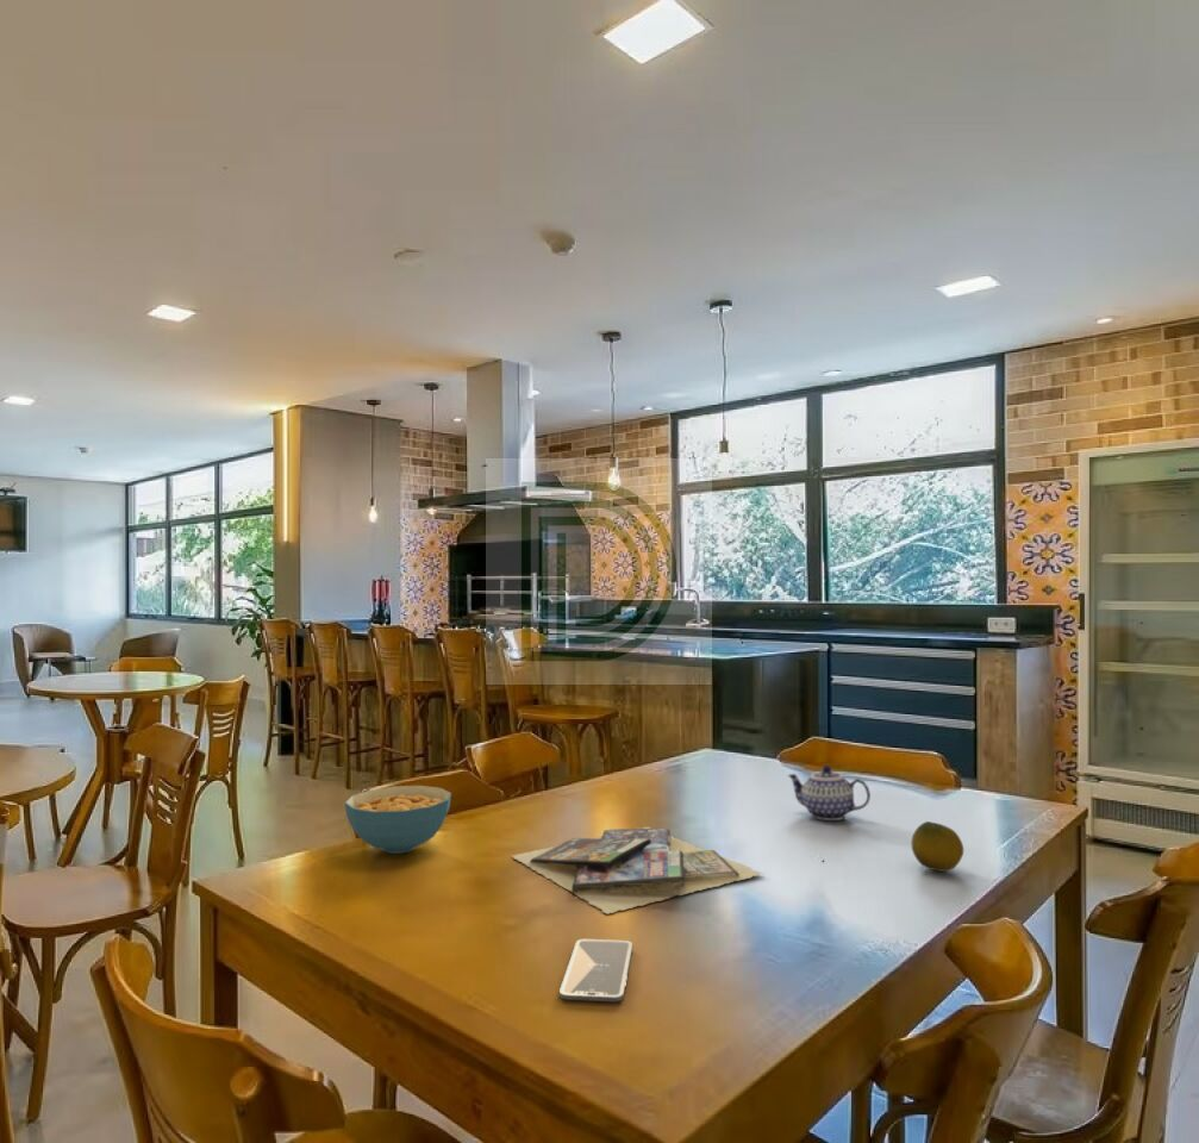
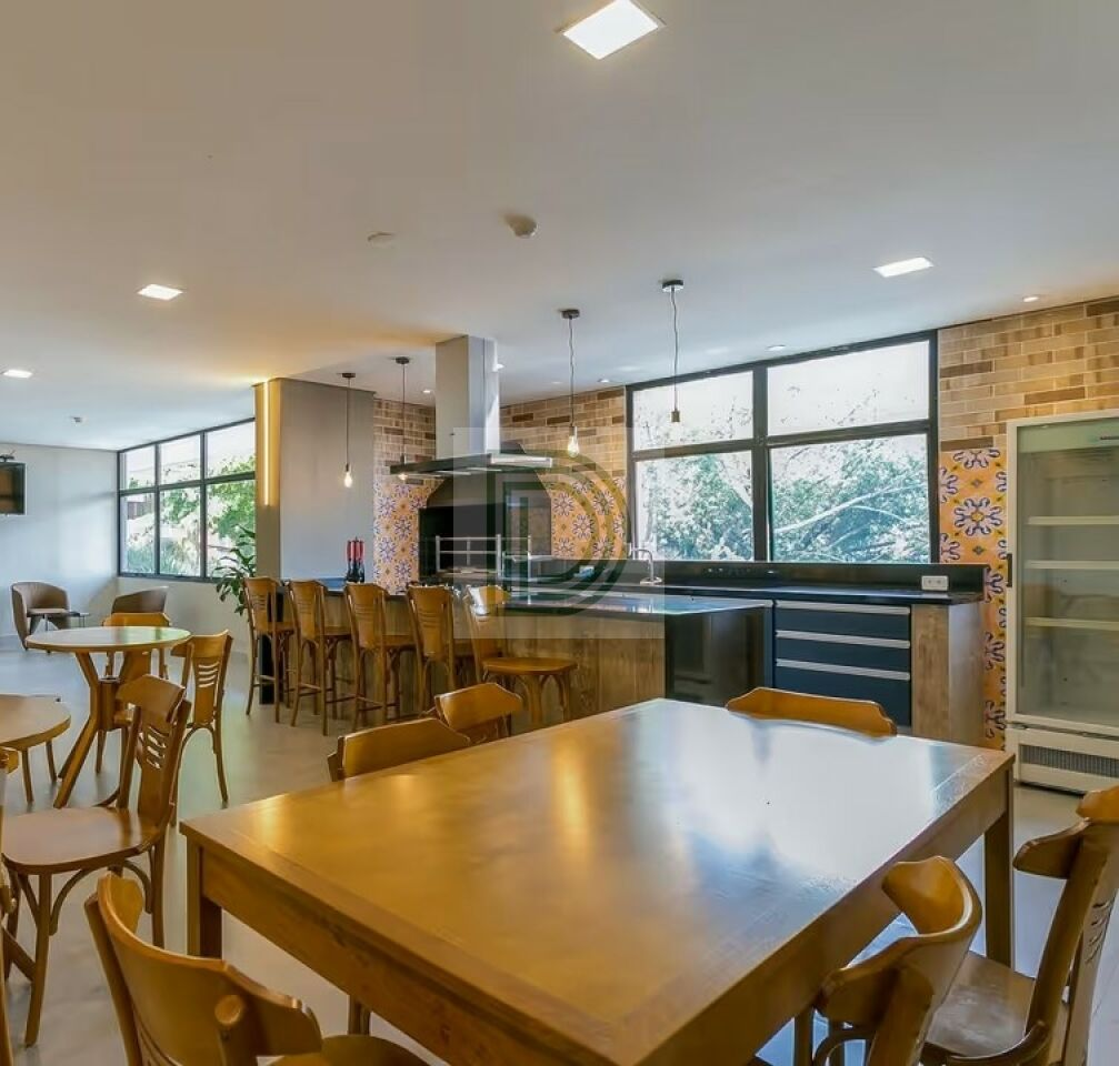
- teapot (828, 791)
- video game cases (632, 852)
- fruit (937, 845)
- cereal bowl (399, 823)
- smartphone (598, 968)
